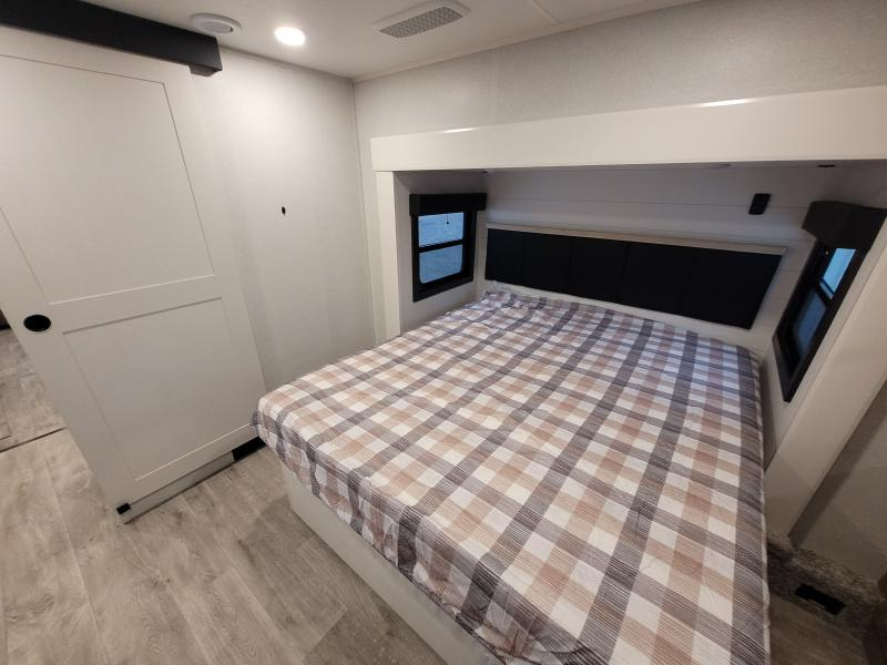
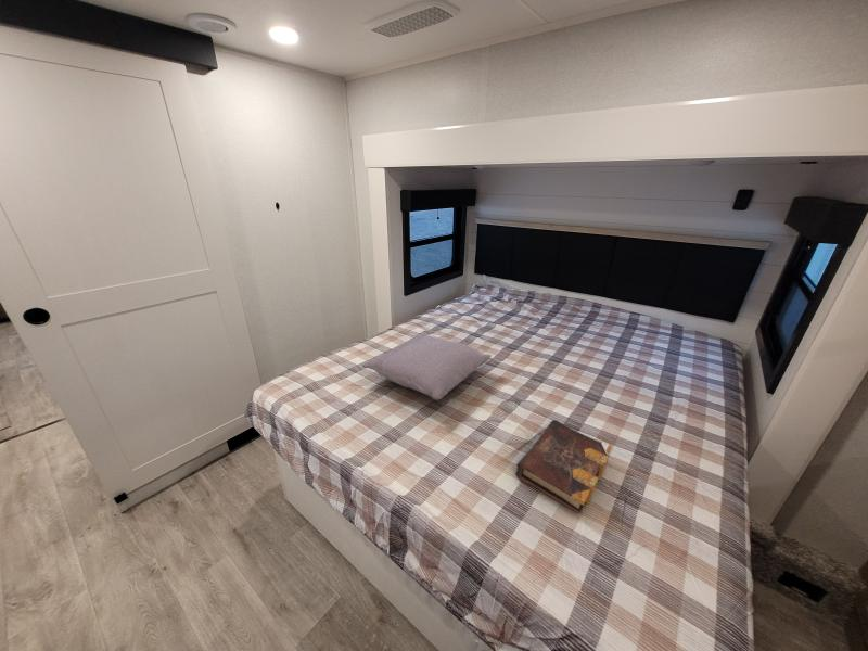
+ pillow (427, 361)
+ book (564, 461)
